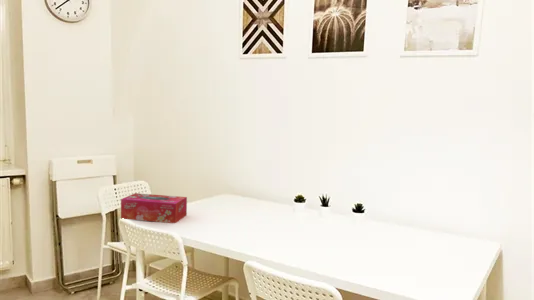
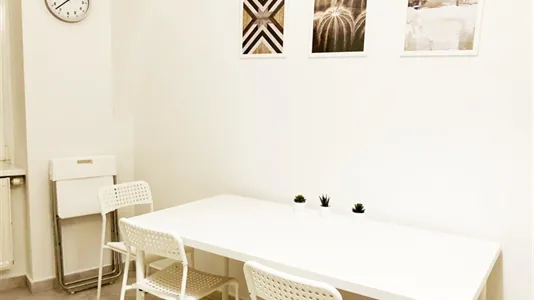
- tissue box (154, 207)
